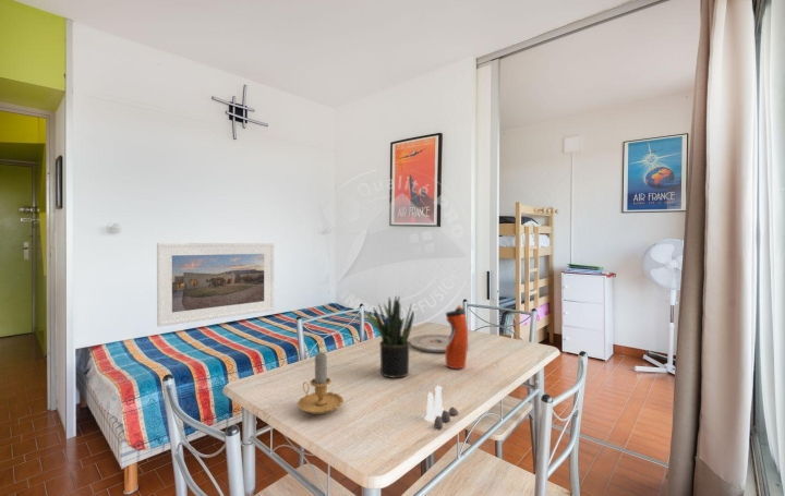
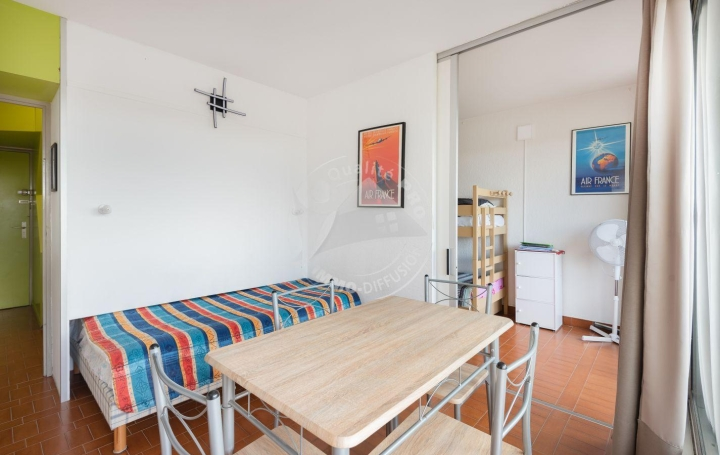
- candle (317, 377)
- salt and pepper shaker set (440, 403)
- potted plant (390, 334)
- water bottle (456, 335)
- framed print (221, 280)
- plate (437, 342)
